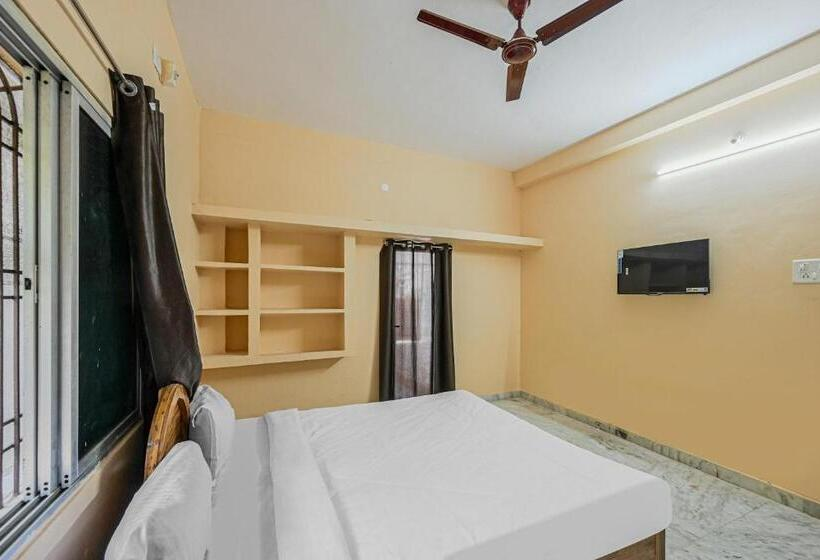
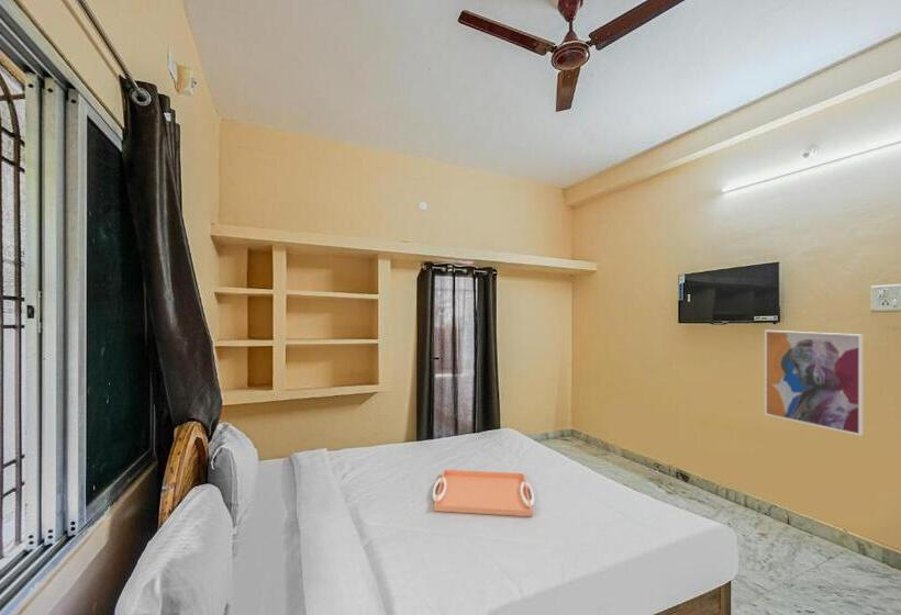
+ wall art (809, 378)
+ serving tray (482, 490)
